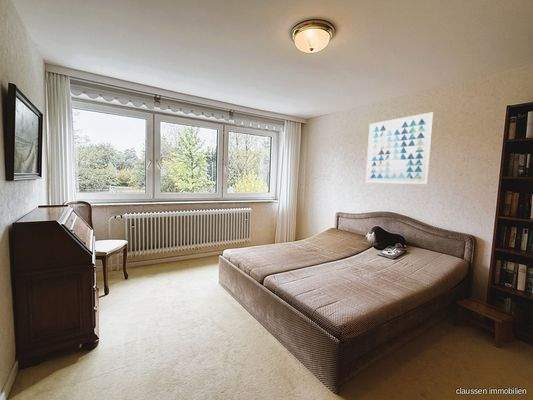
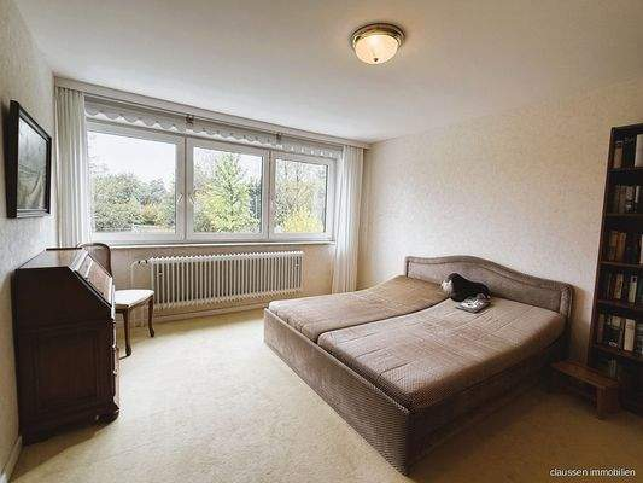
- wall art (395, 151)
